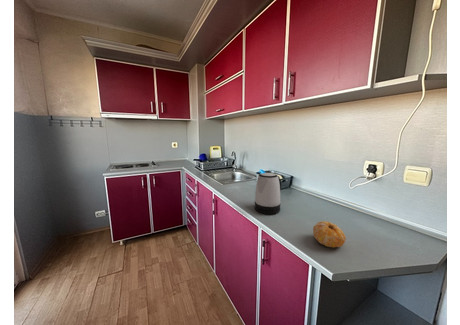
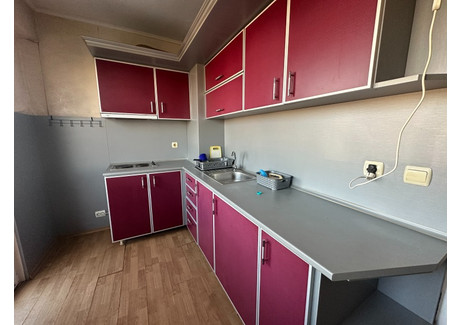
- fruit (328, 233)
- kettle (270, 190)
